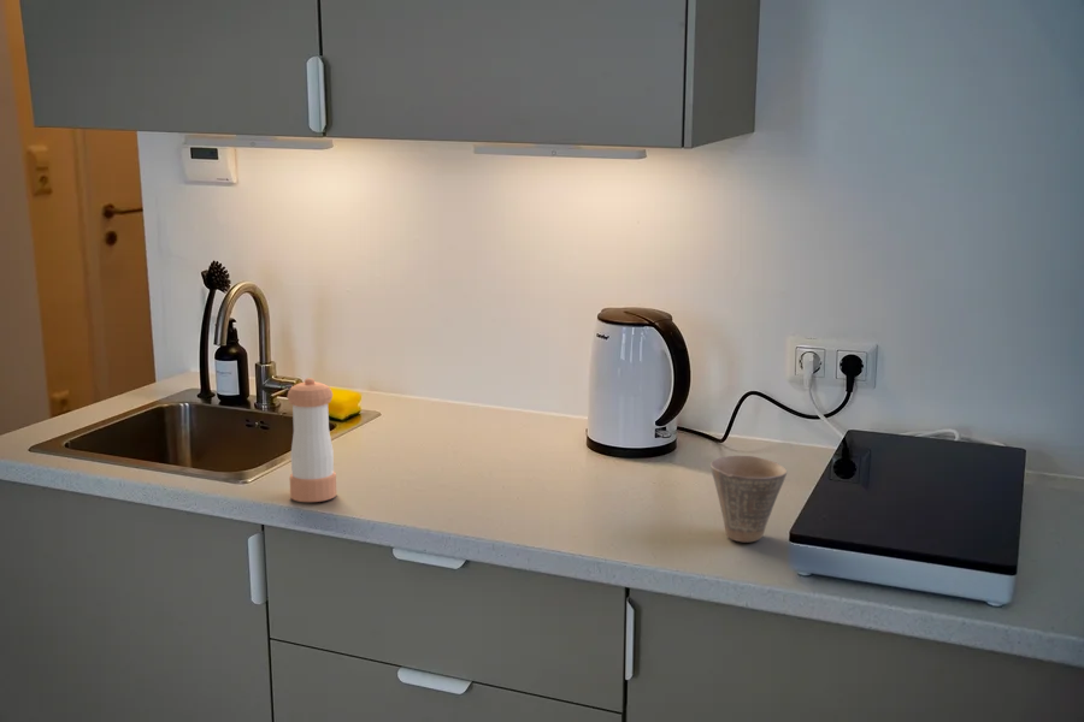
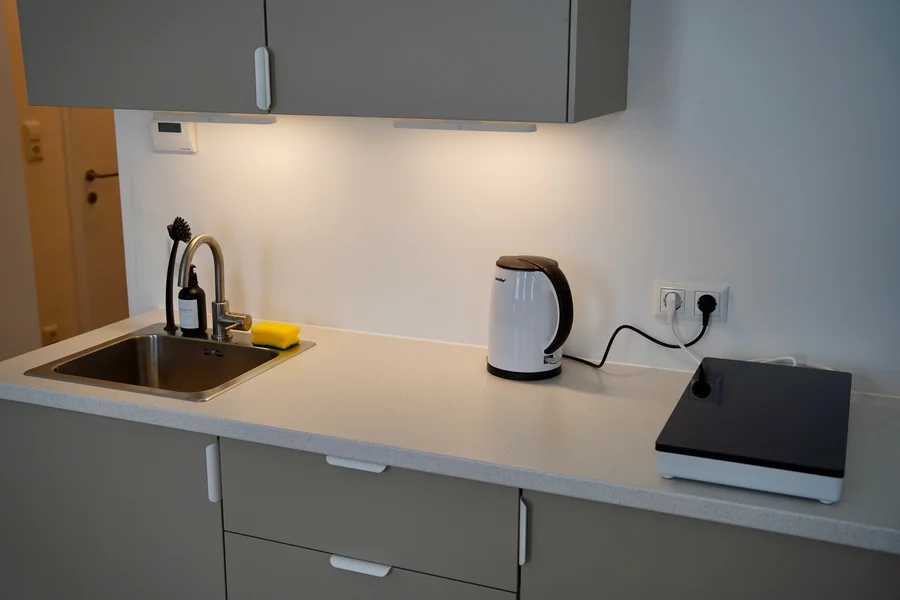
- cup (747, 501)
- pepper shaker (311, 437)
